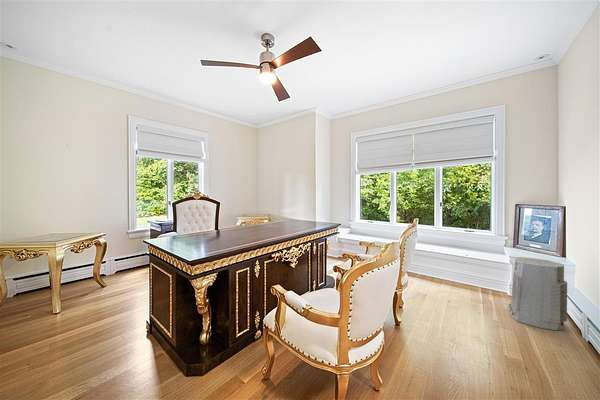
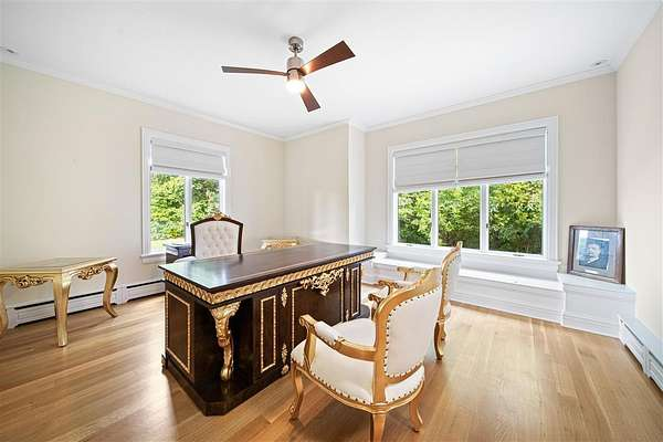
- air purifier (537, 290)
